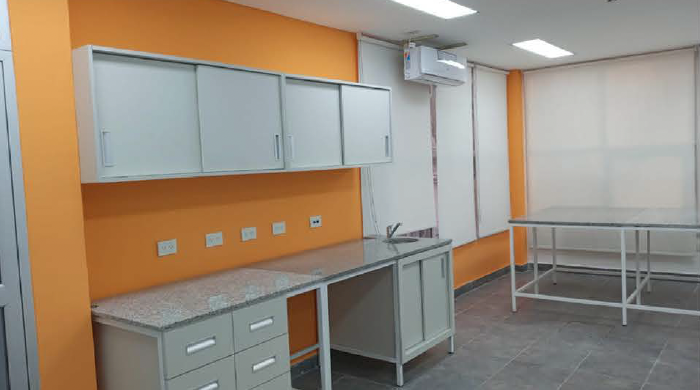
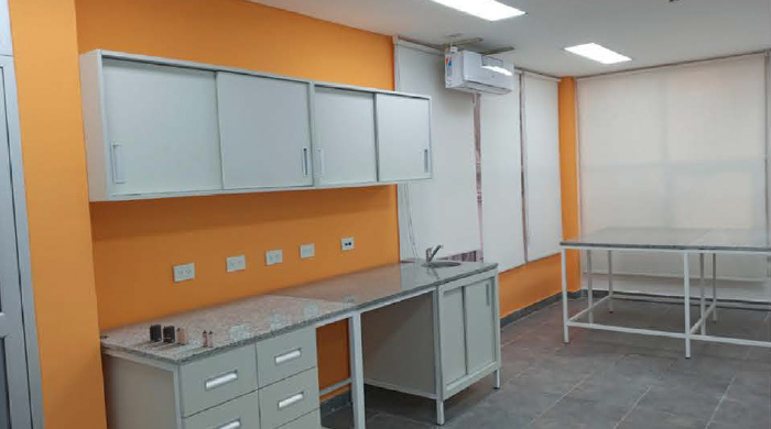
+ bottle (181, 334)
